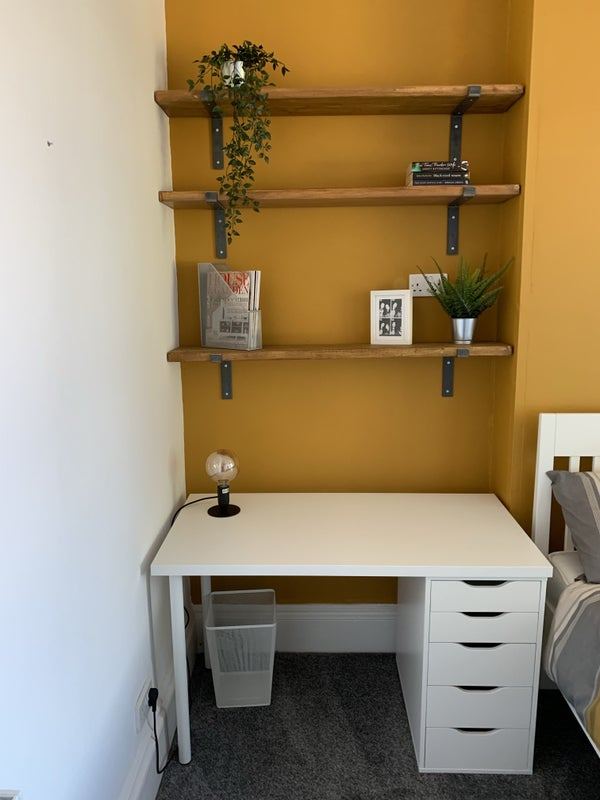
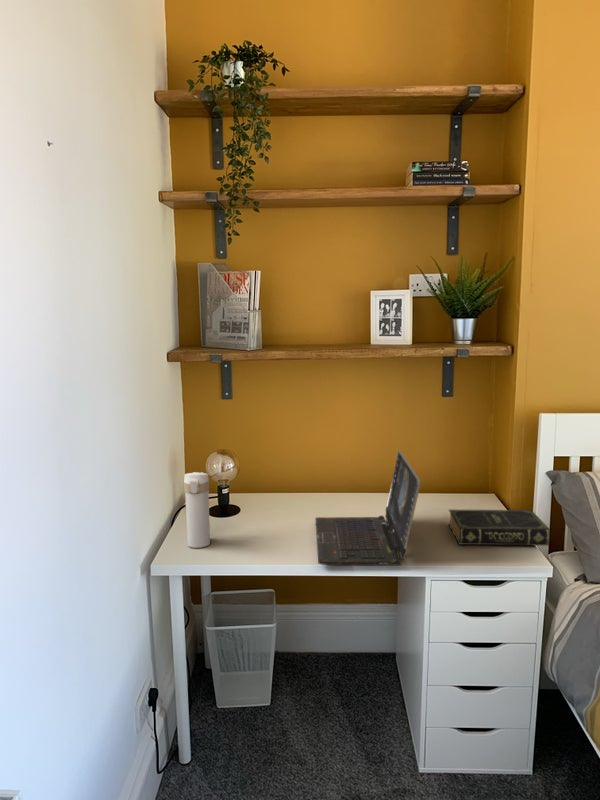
+ book (496, 527)
+ laptop computer (362, 517)
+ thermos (197, 508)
